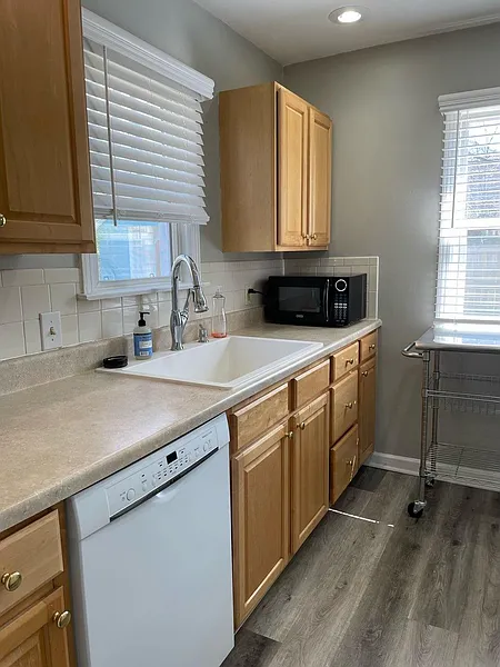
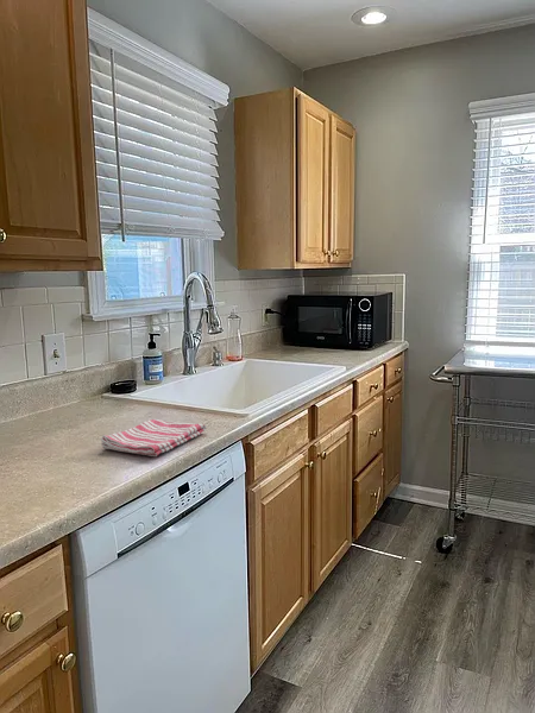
+ dish towel (156, 434)
